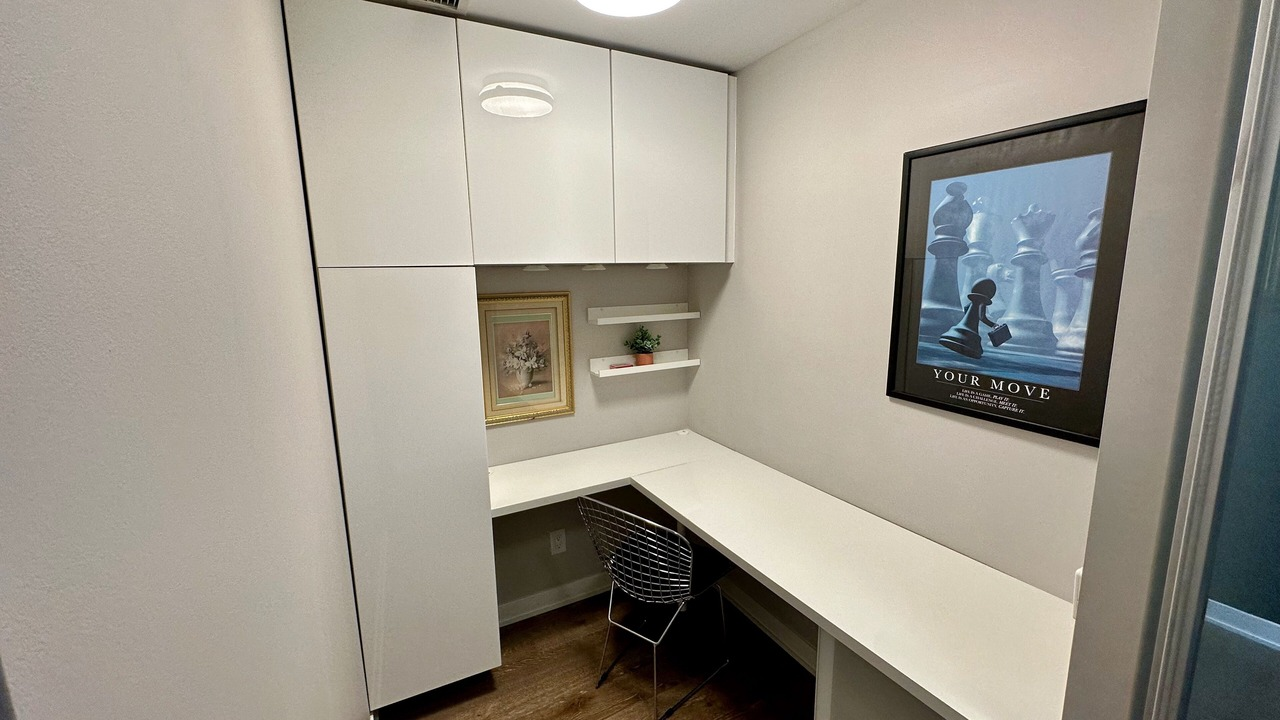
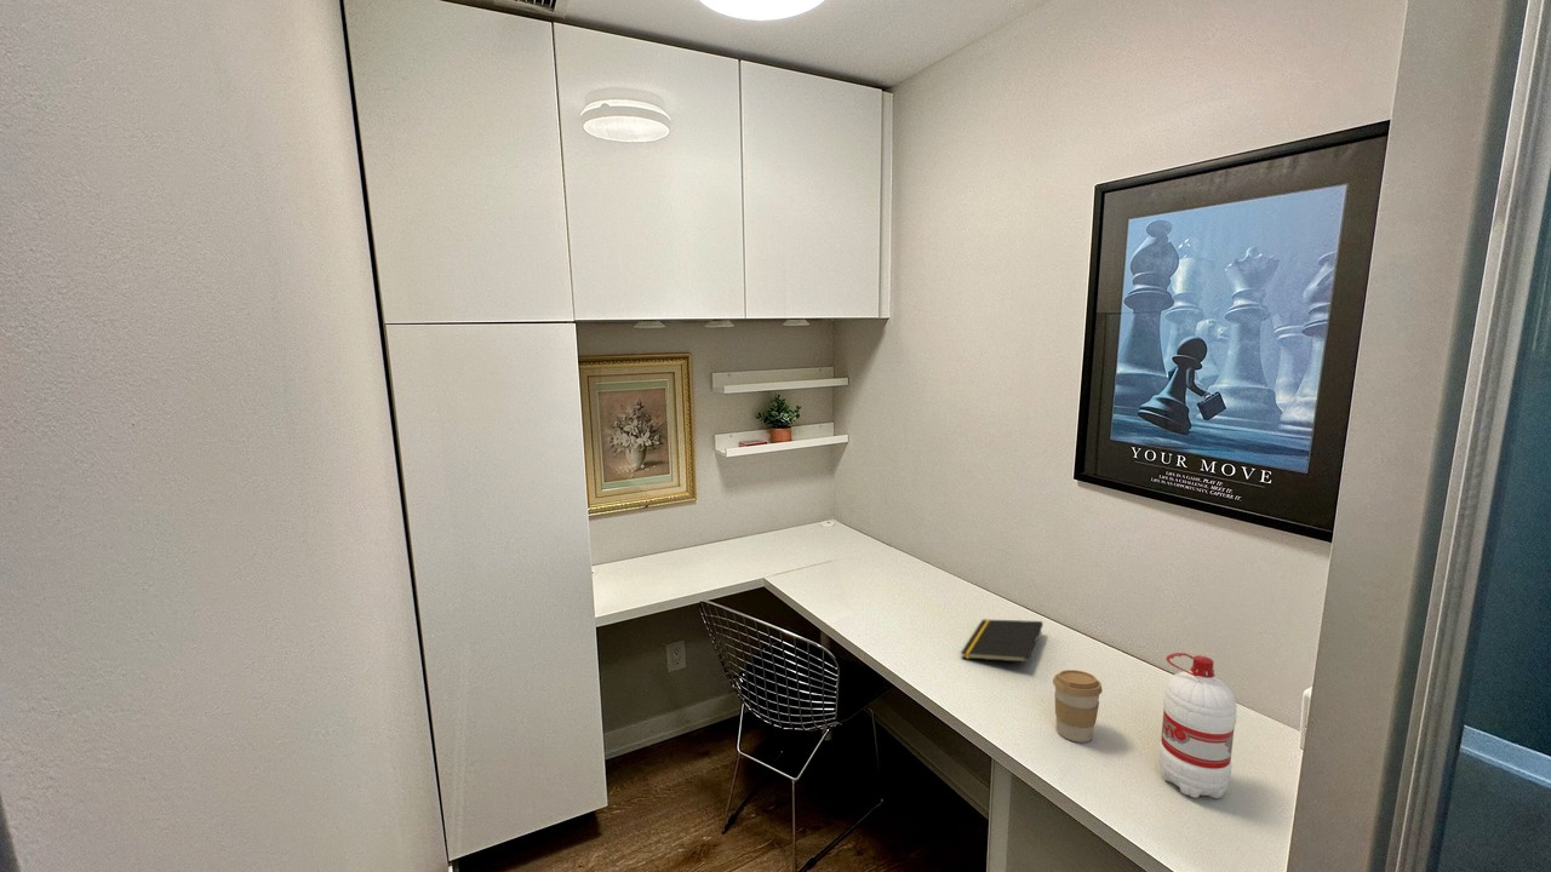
+ notepad (1002, 638)
+ water bottle (1197, 722)
+ coffee cup (1076, 704)
